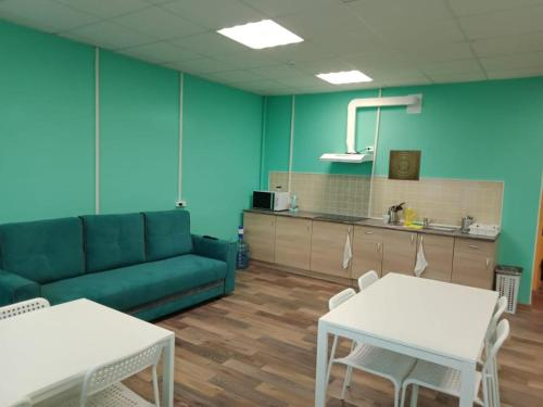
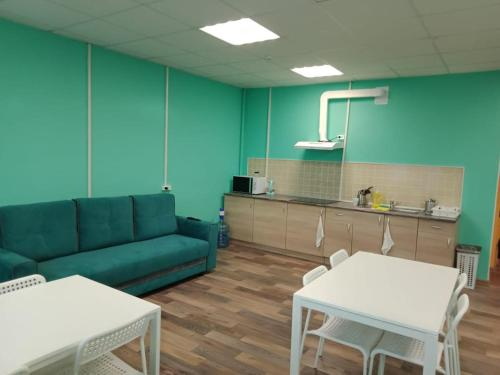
- wall art (404, 165)
